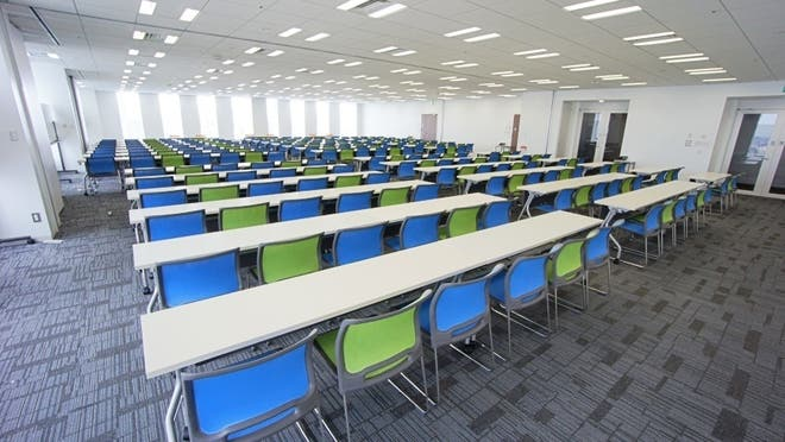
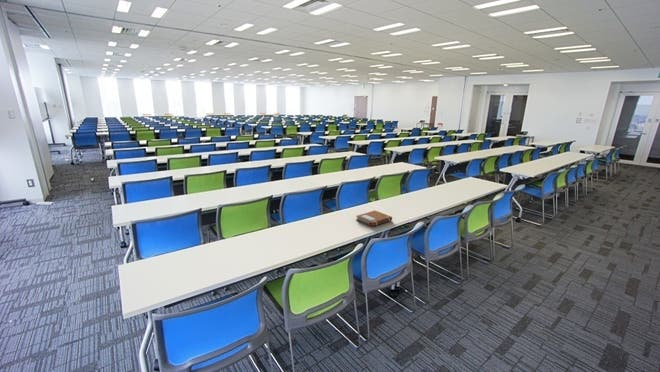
+ notebook (373, 218)
